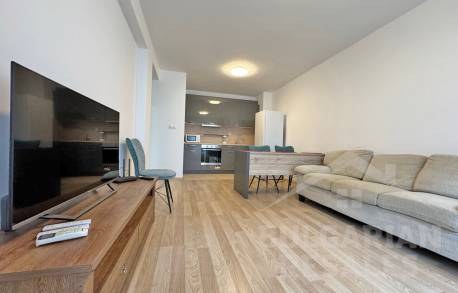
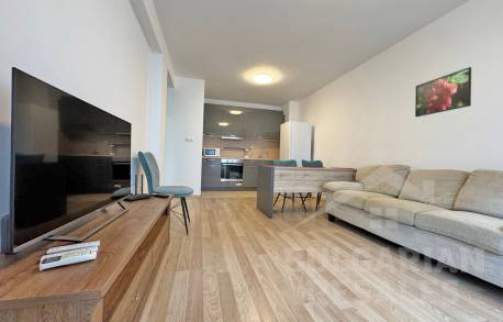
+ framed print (439, 95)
